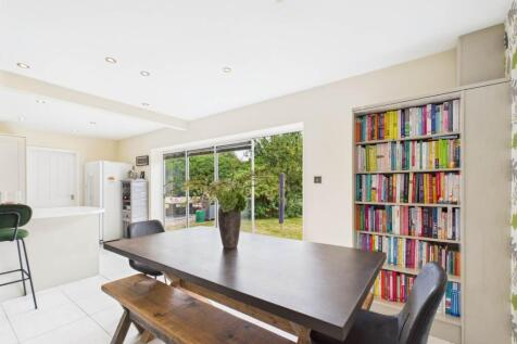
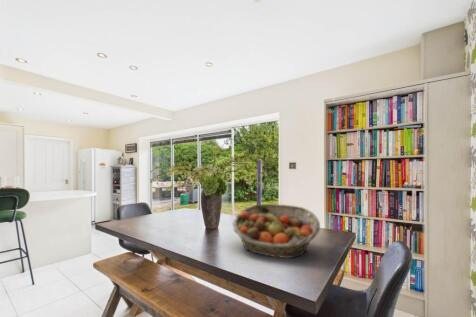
+ fruit basket (274, 228)
